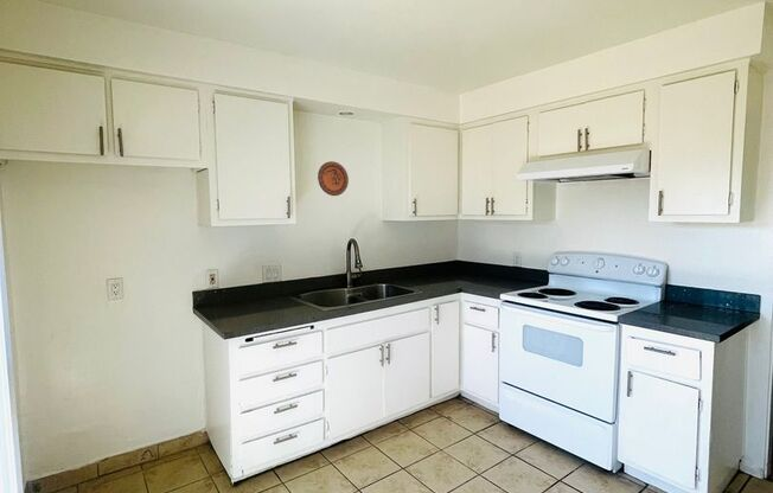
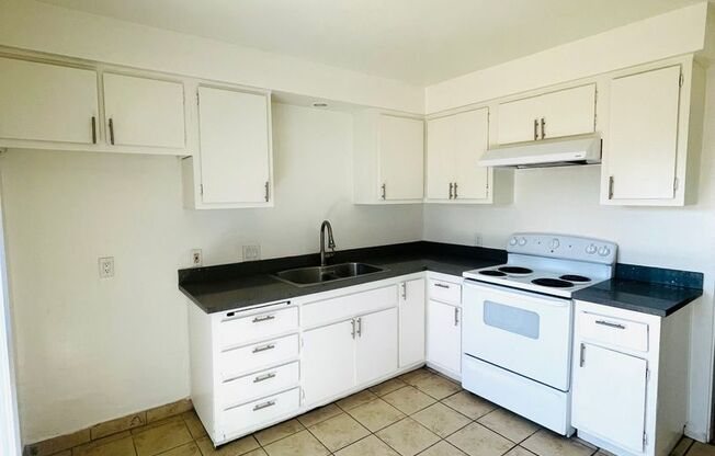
- decorative plate (333, 178)
